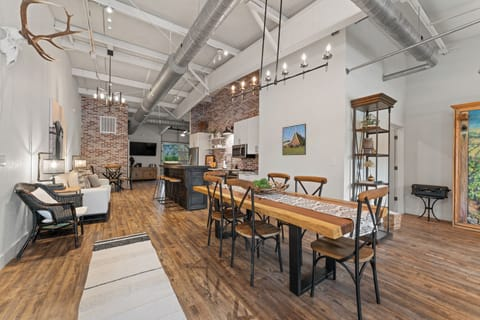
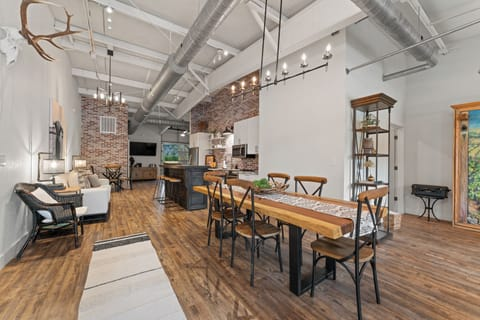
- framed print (293, 140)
